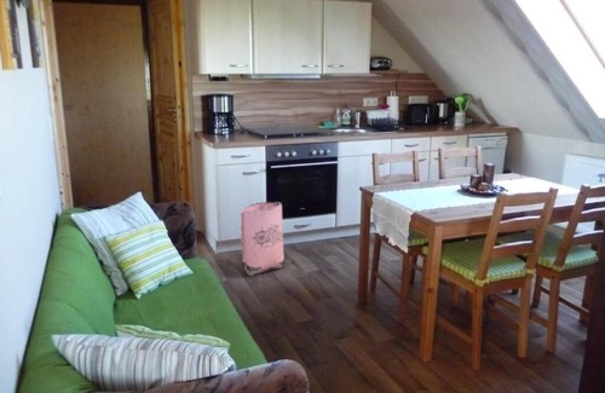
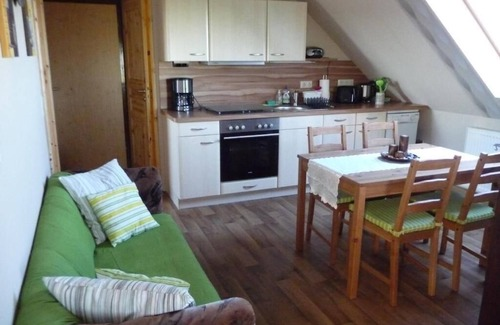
- bag (263, 237)
